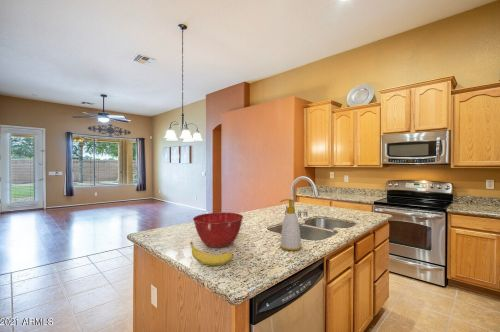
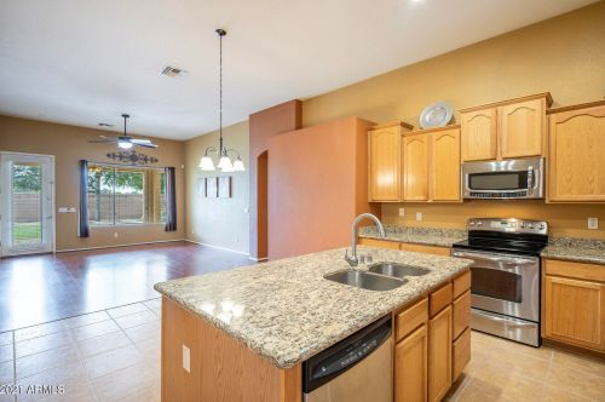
- soap bottle (290, 223)
- fruit (211, 254)
- mixing bowl (218, 230)
